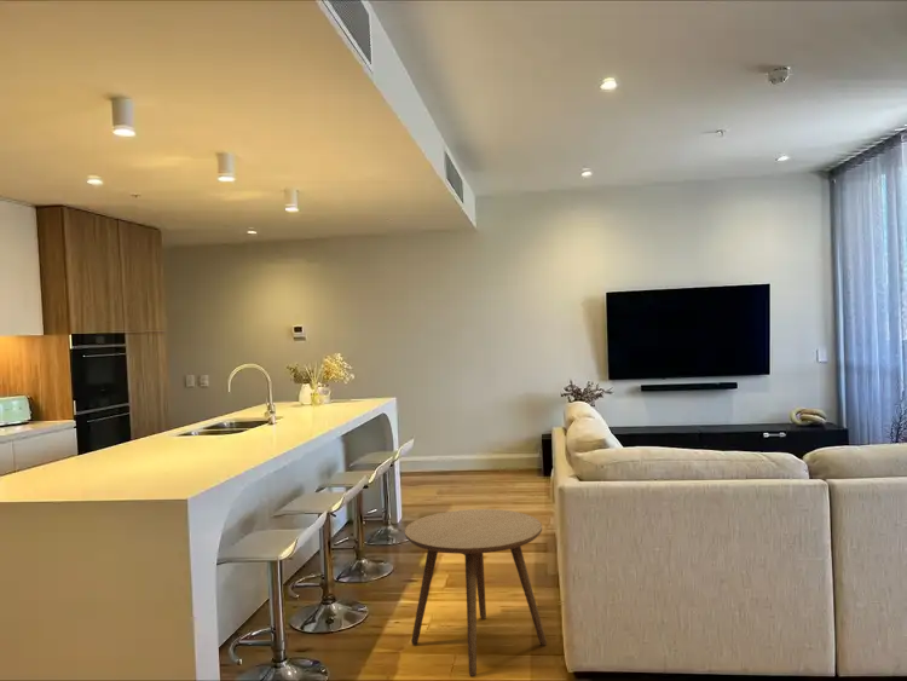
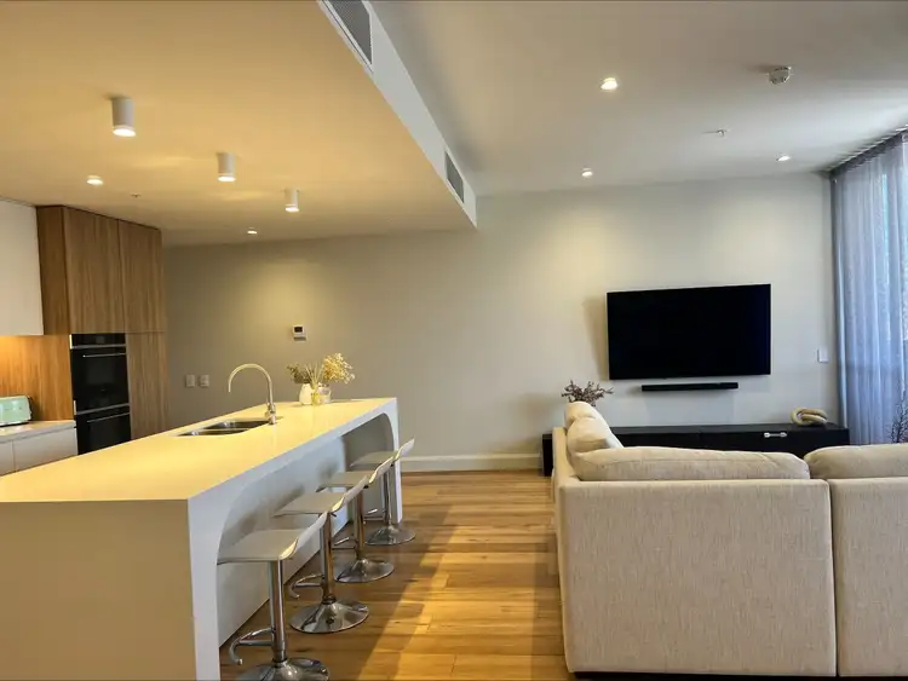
- side table (475, 585)
